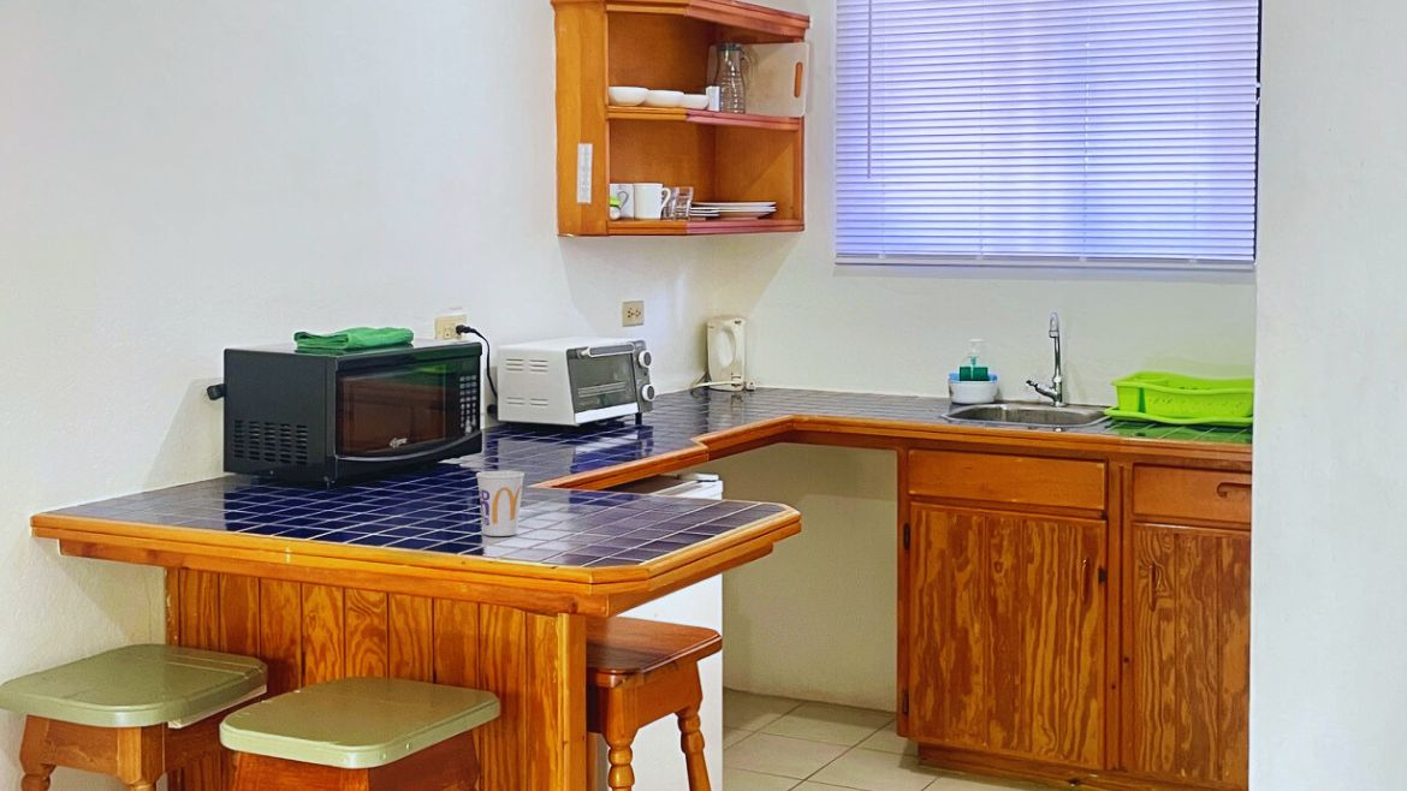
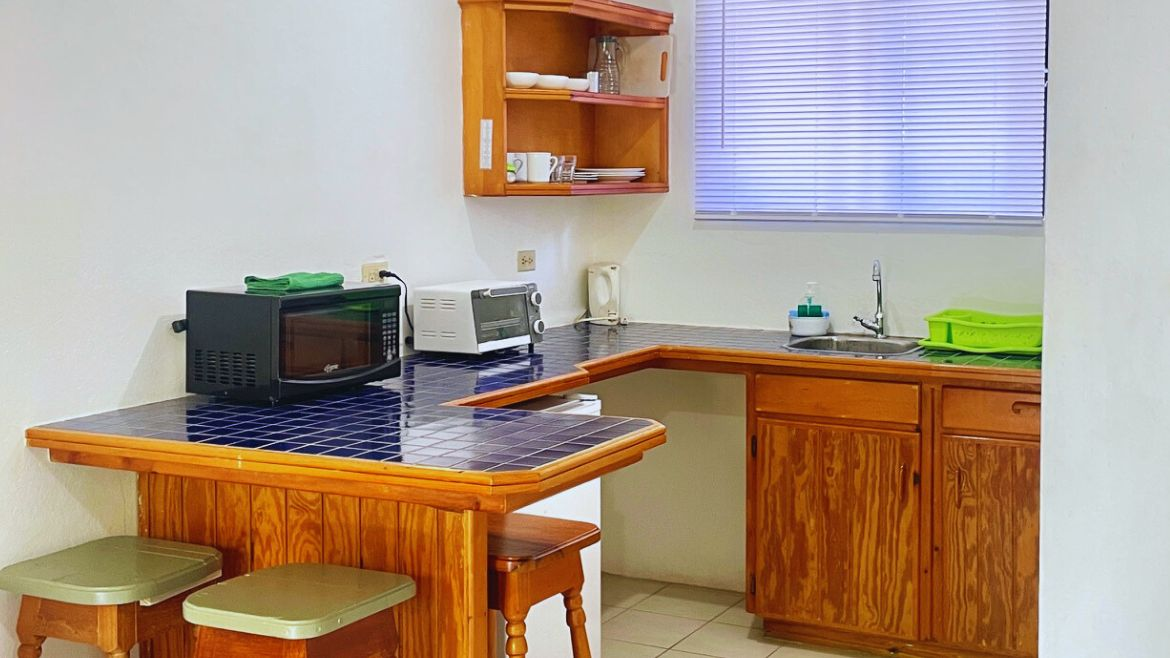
- cup (500, 502)
